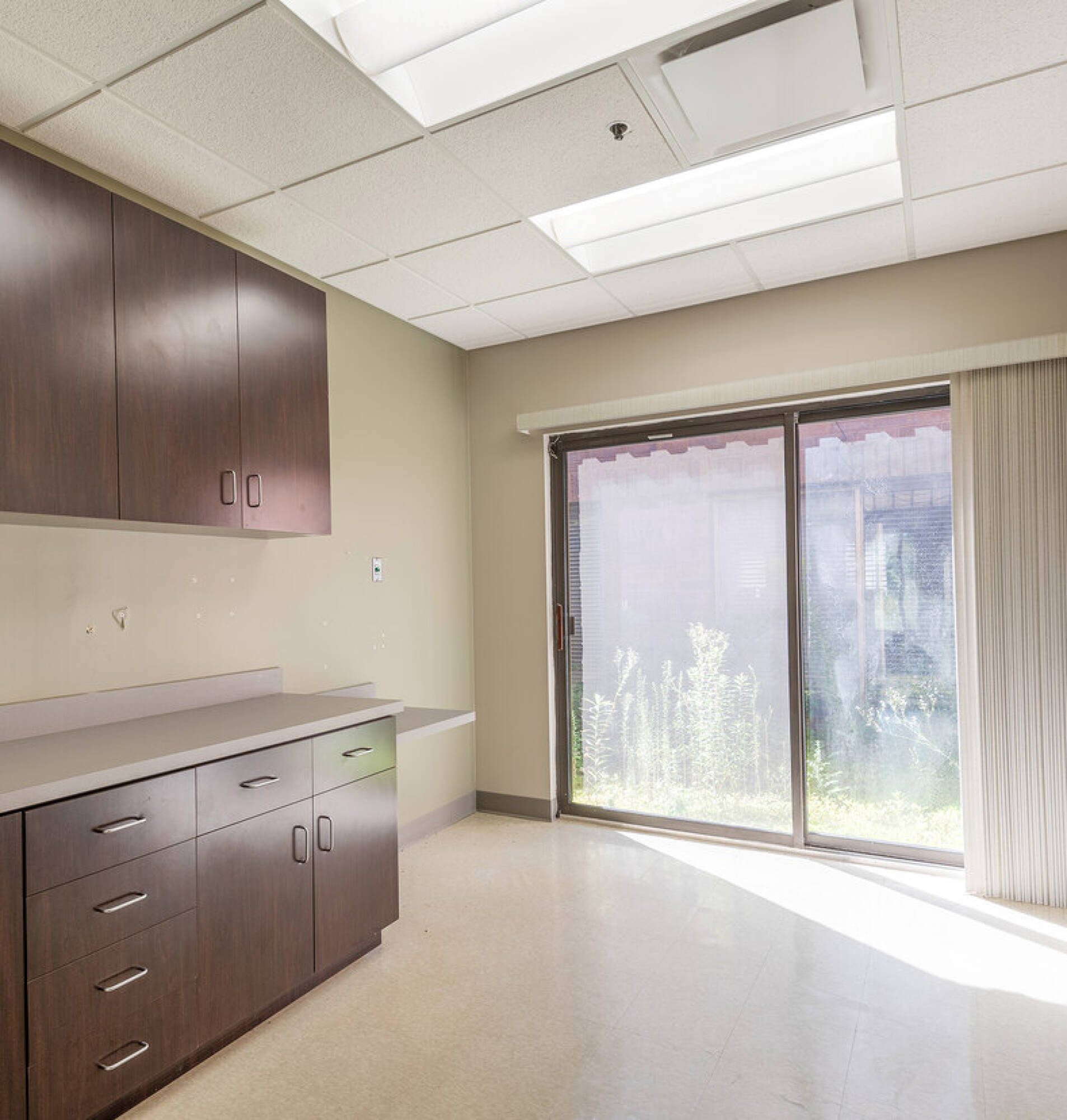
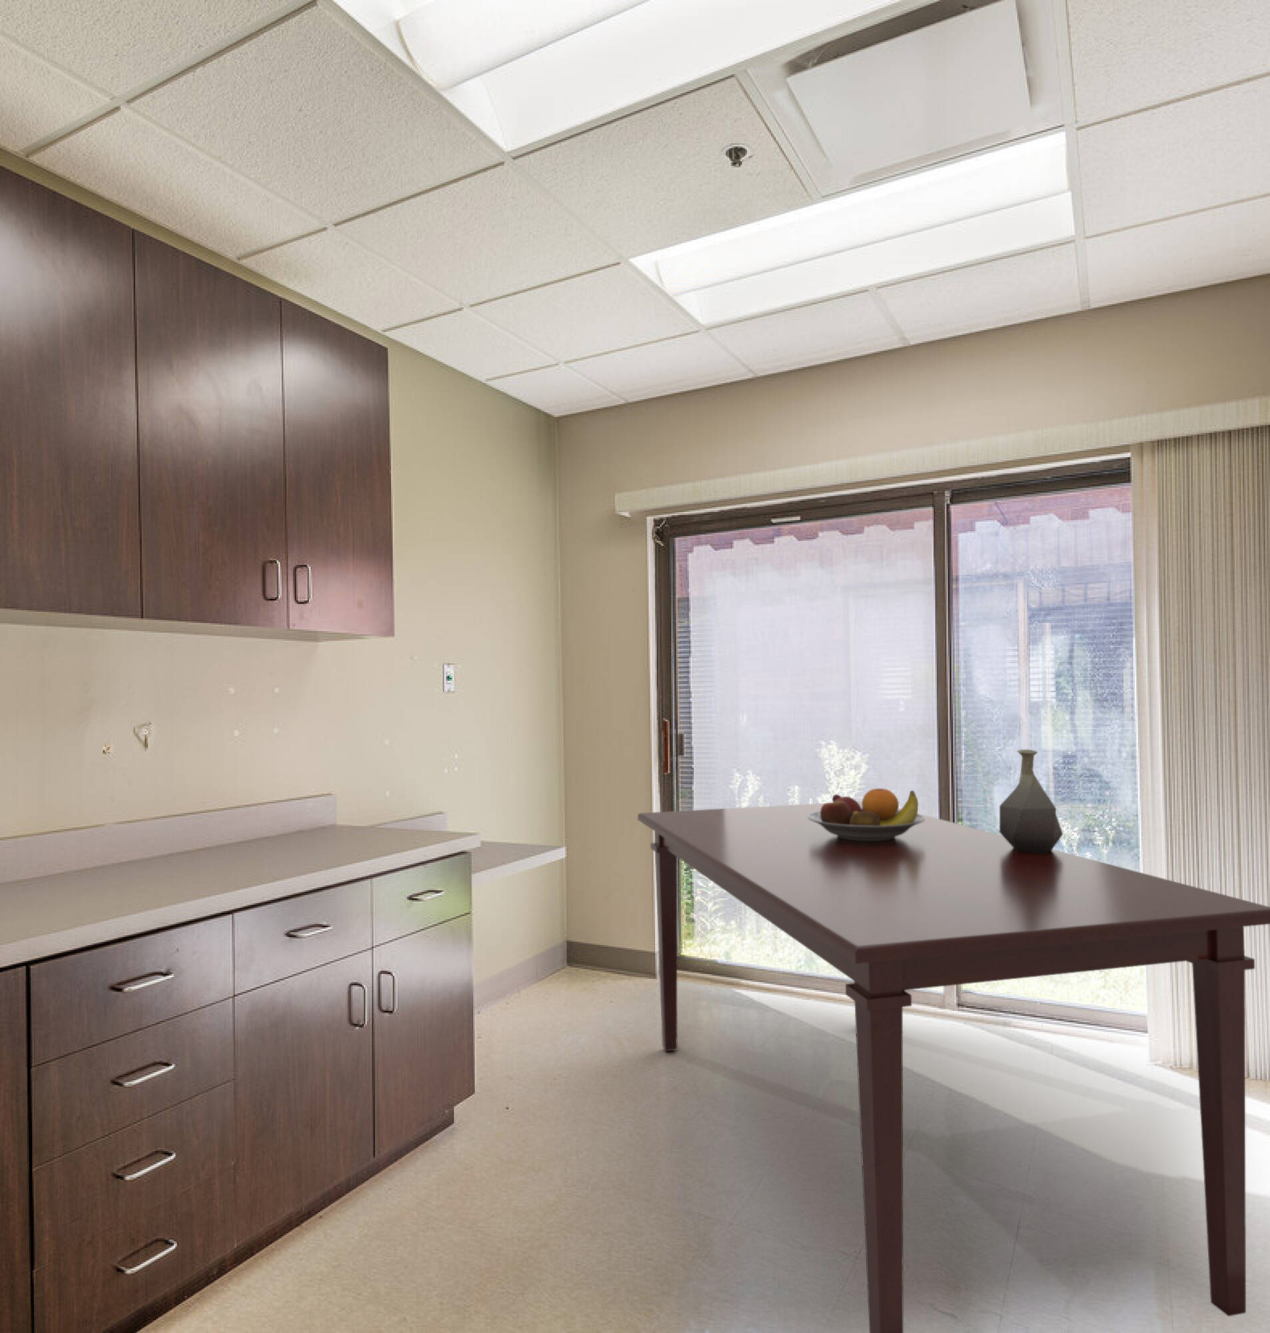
+ vase (1028, 799)
+ fruit bowl (865, 812)
+ dining table (870, 995)
